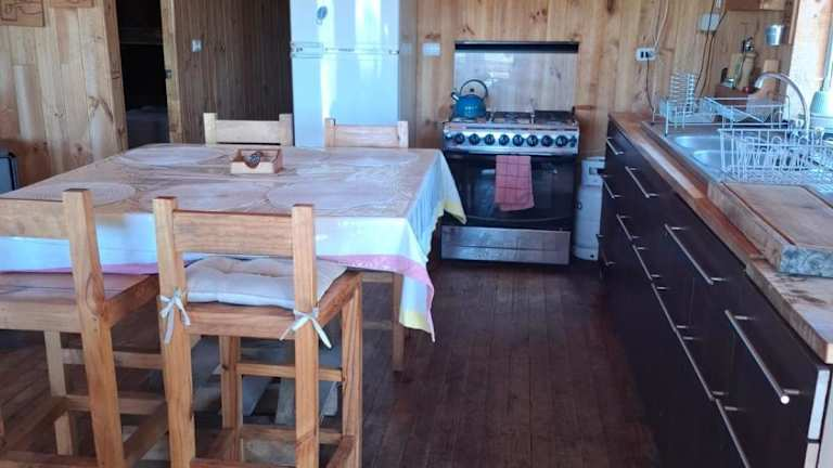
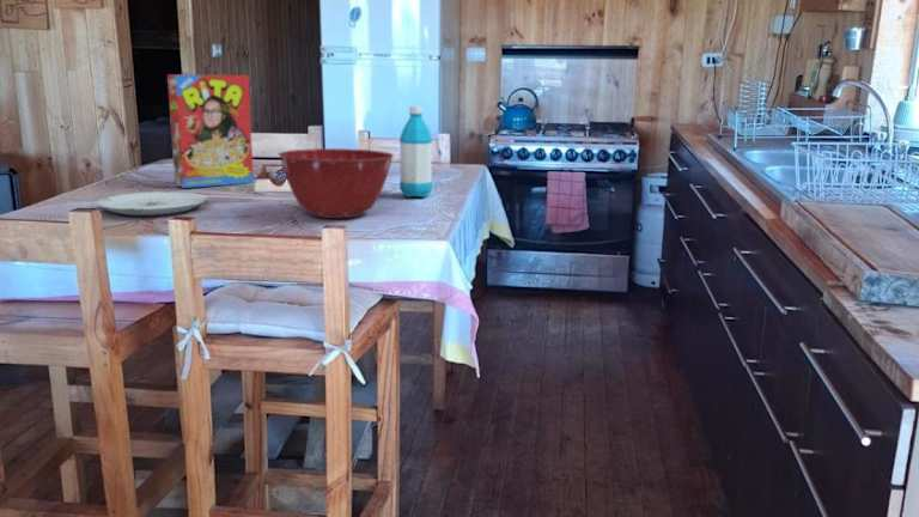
+ plate (153, 203)
+ water bottle (415, 151)
+ mixing bowl (336, 183)
+ cereal box (211, 129)
